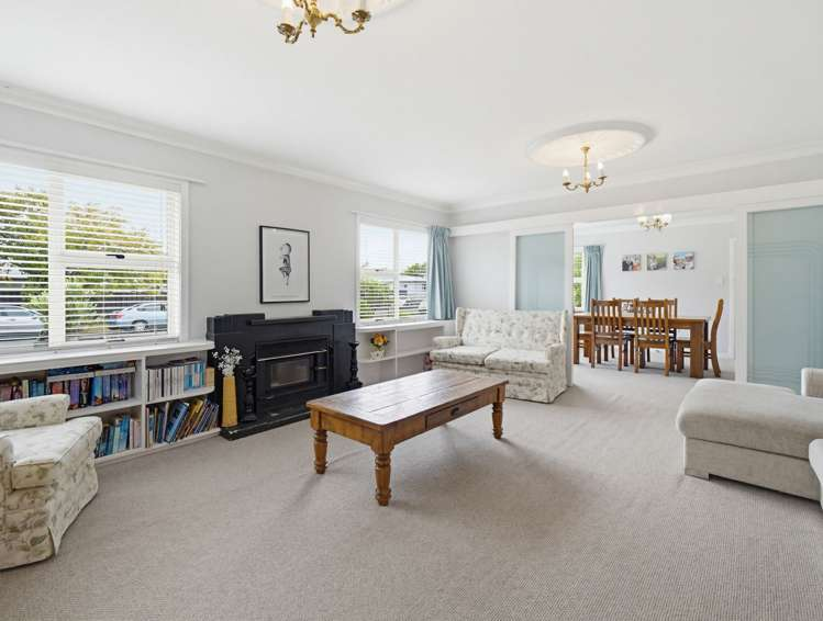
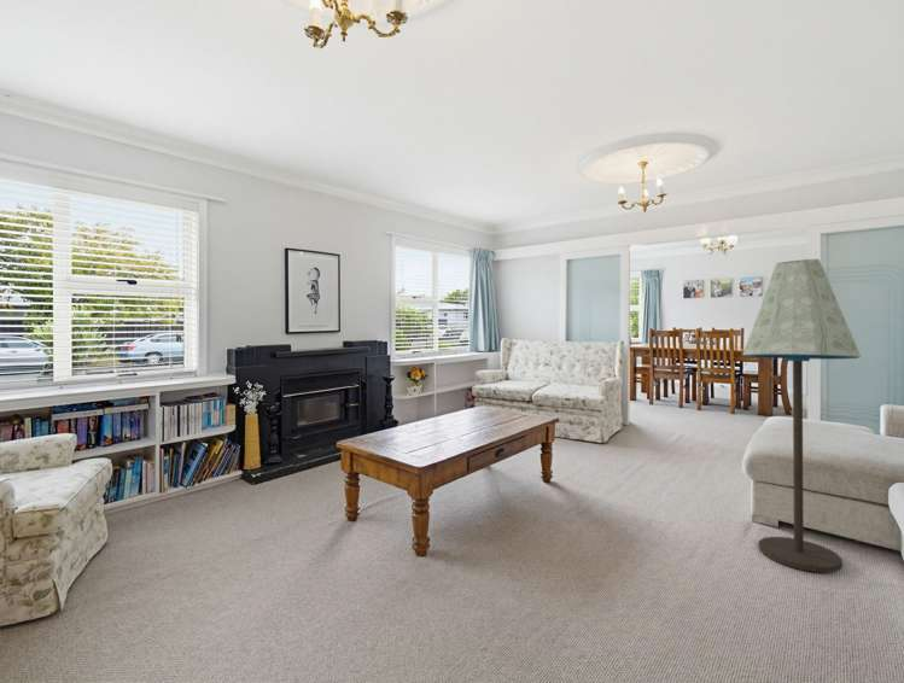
+ floor lamp (798, 407)
